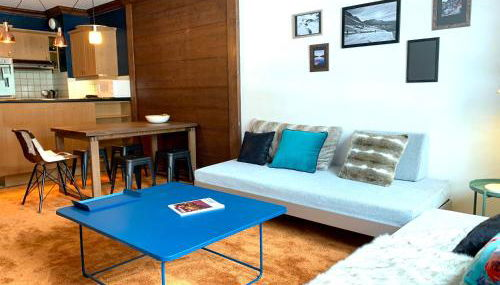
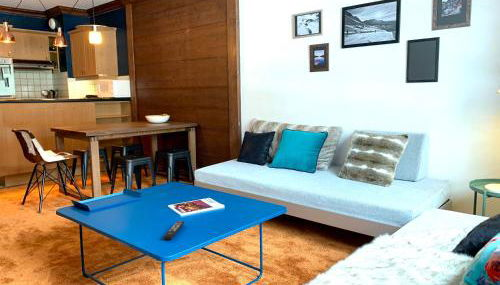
+ remote control (174, 229)
